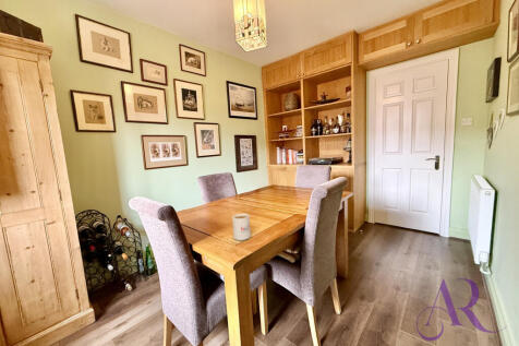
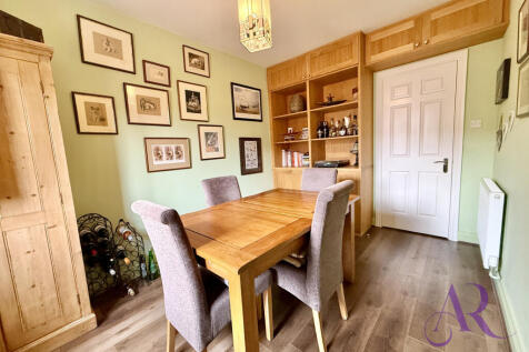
- mug (242, 225)
